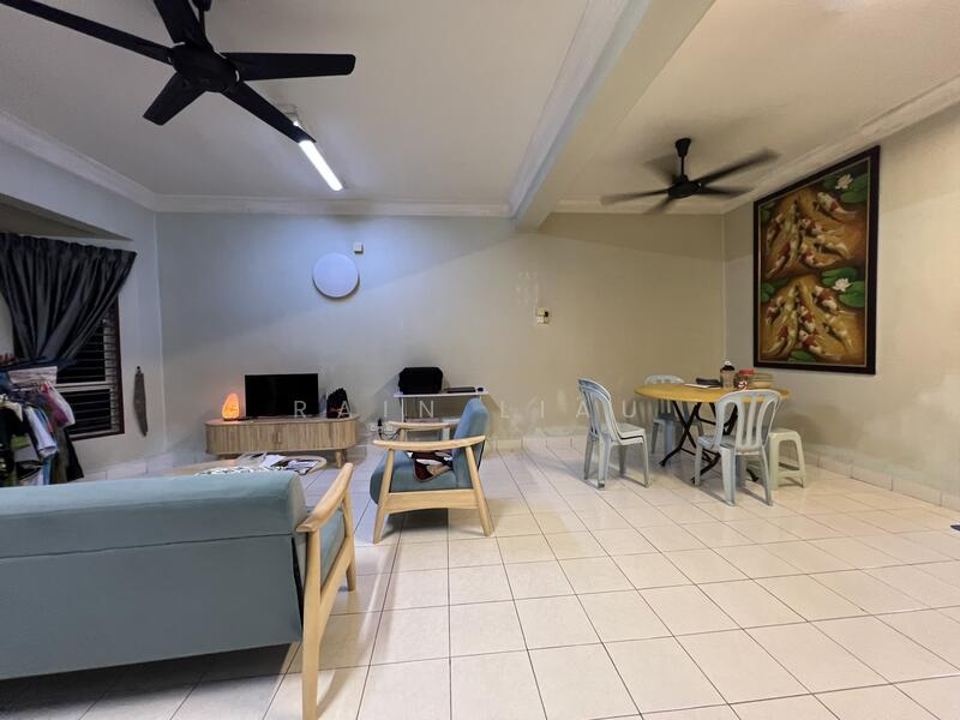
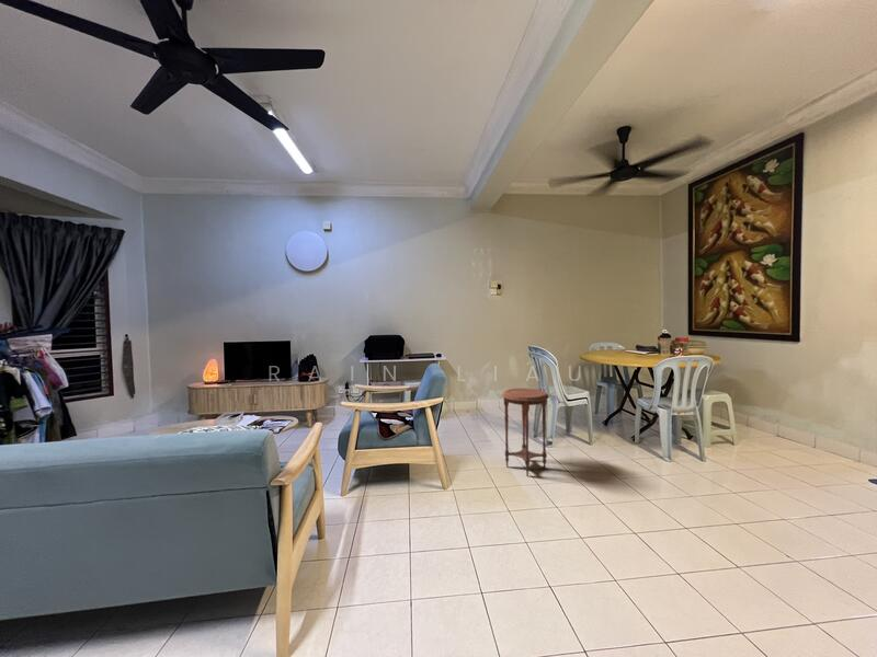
+ side table (525, 429)
